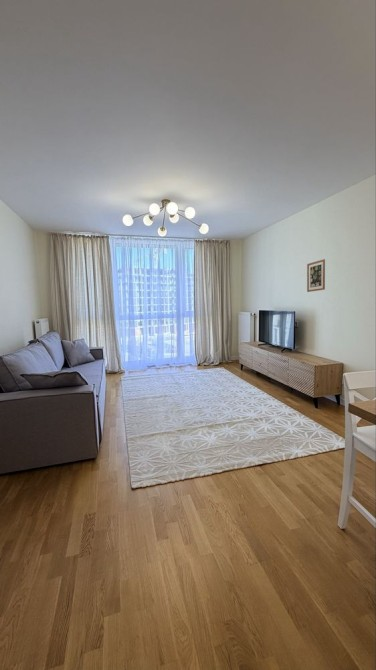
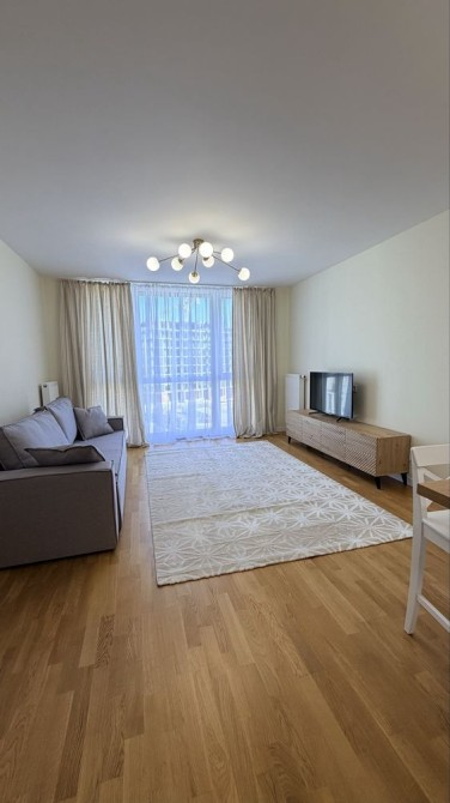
- wall art (315, 276)
